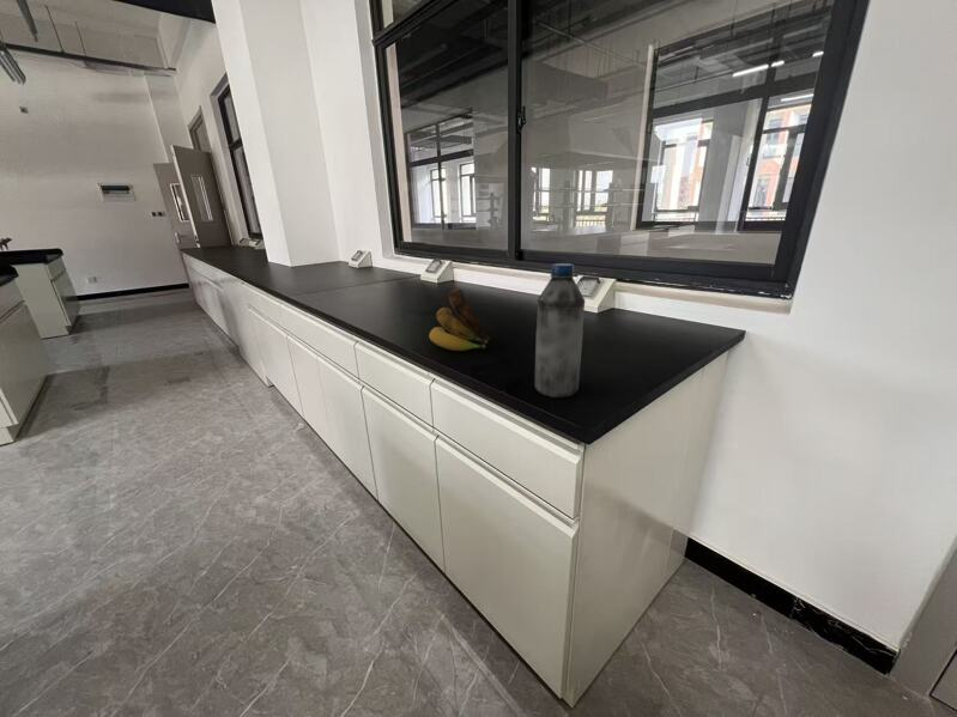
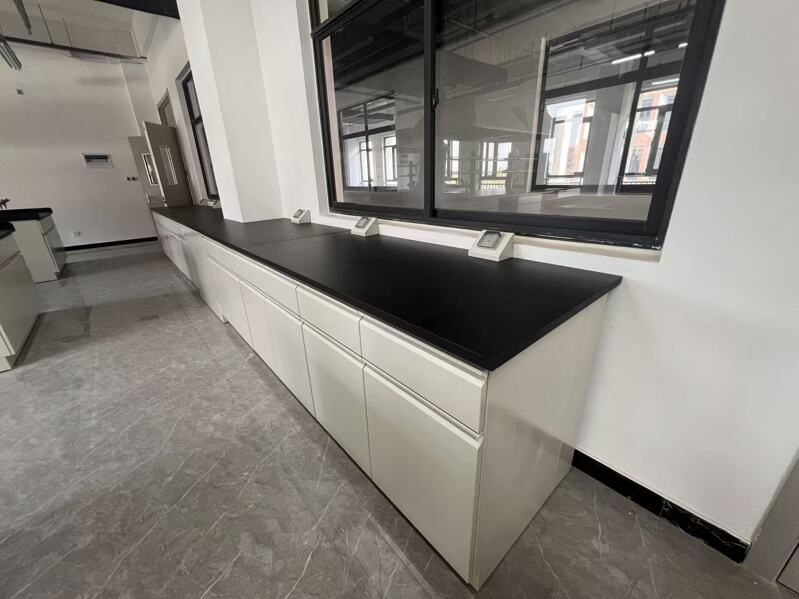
- water bottle (559, 330)
- banana (458, 316)
